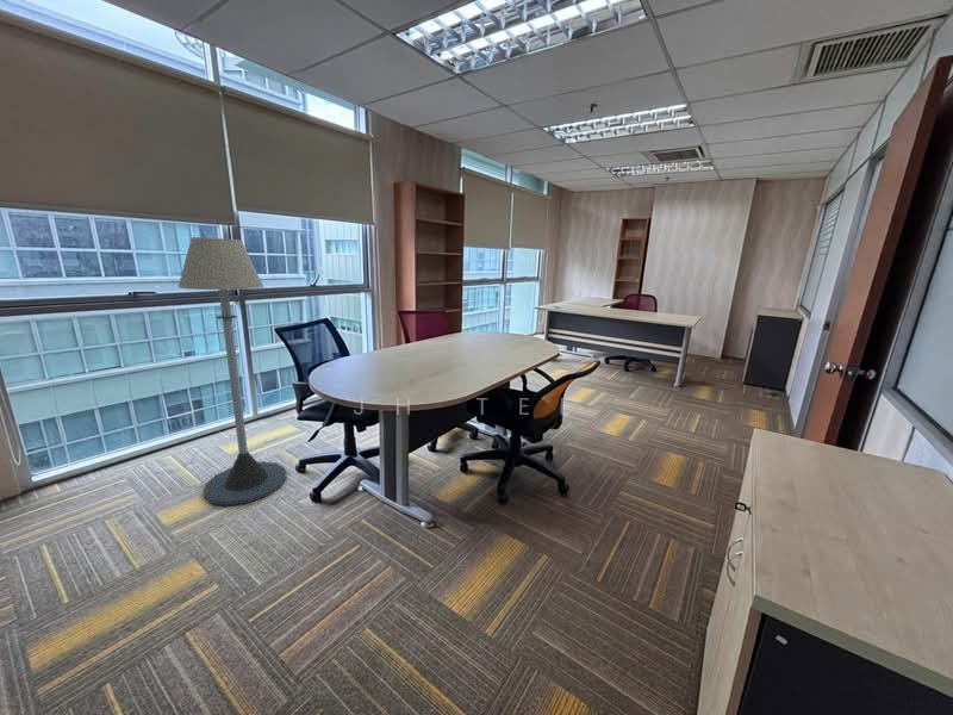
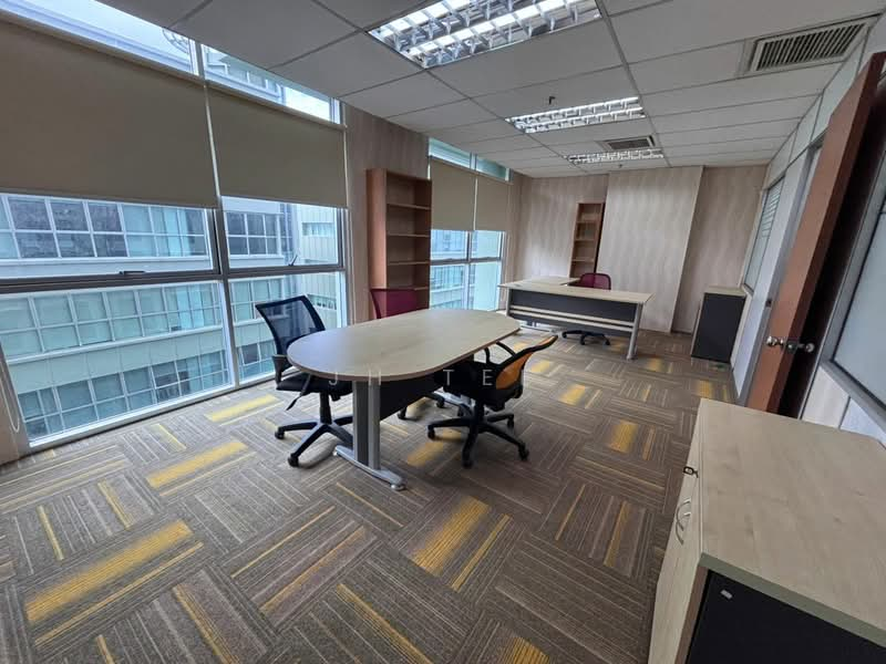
- floor lamp (232, 371)
